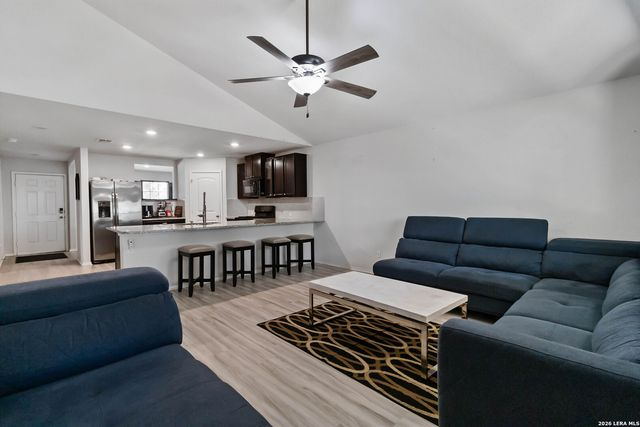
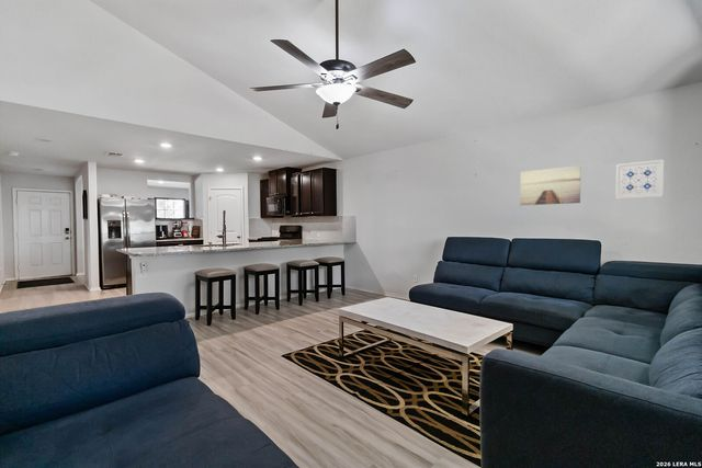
+ wall art (548, 186)
+ wall art (638, 180)
